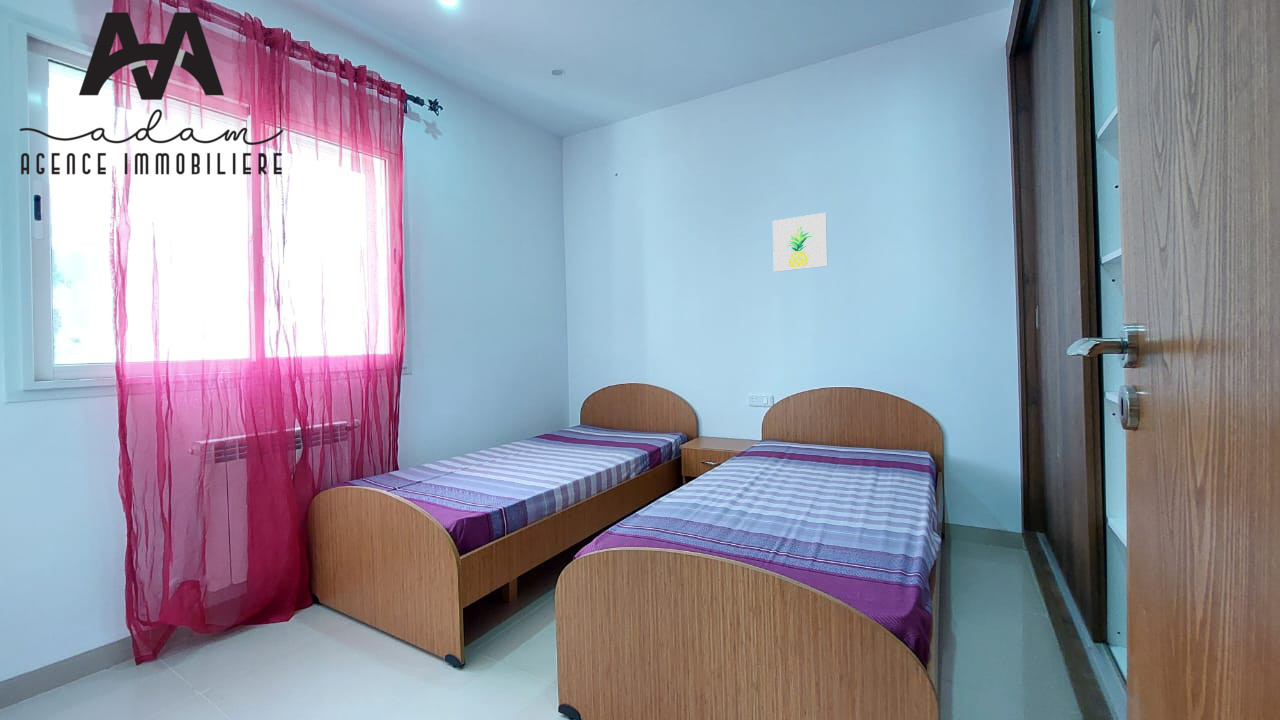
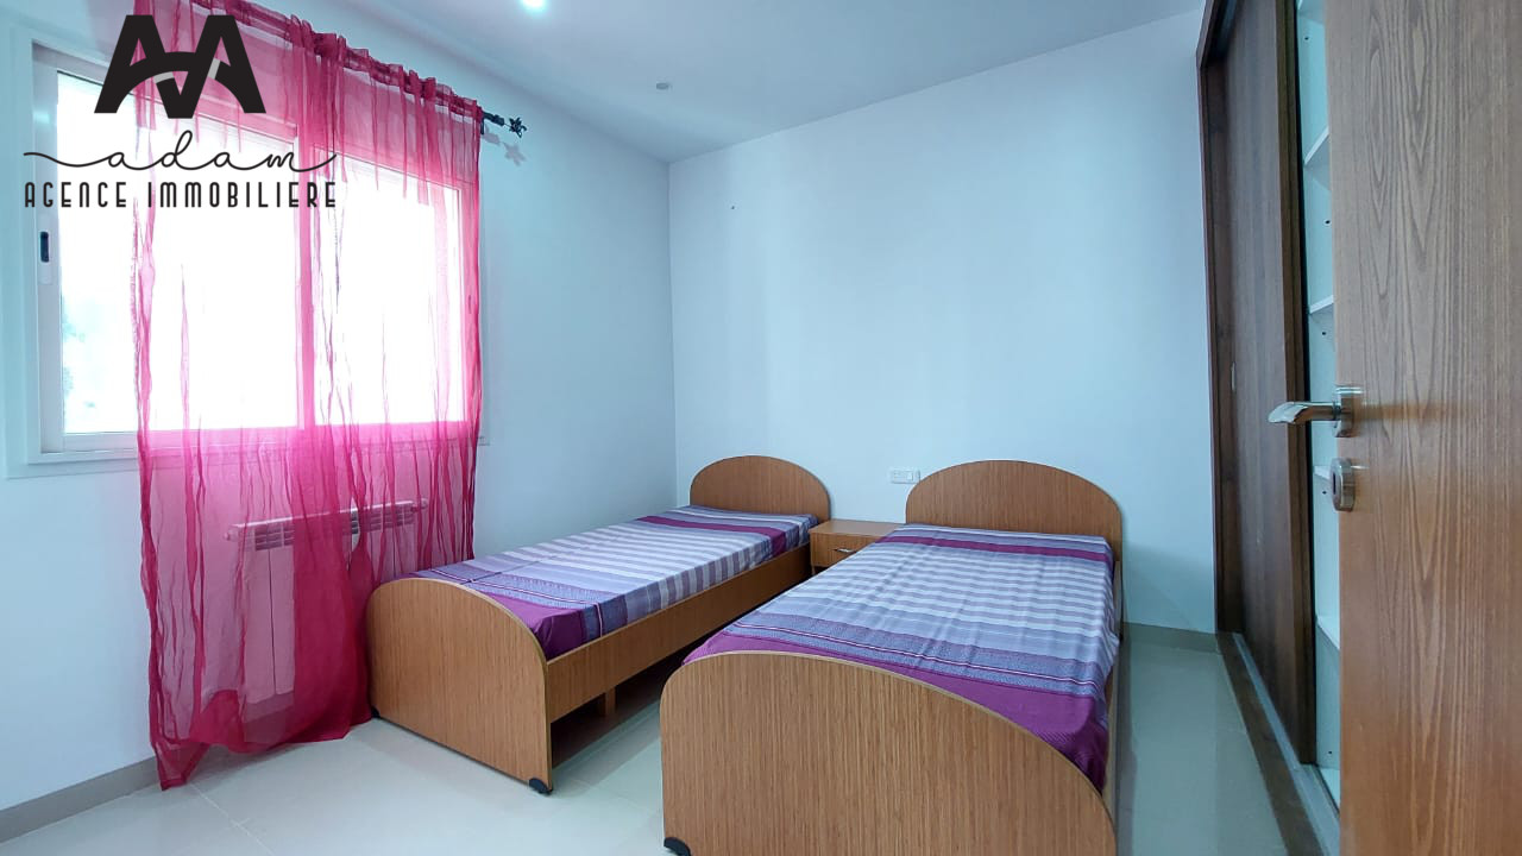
- wall art (799, 243)
